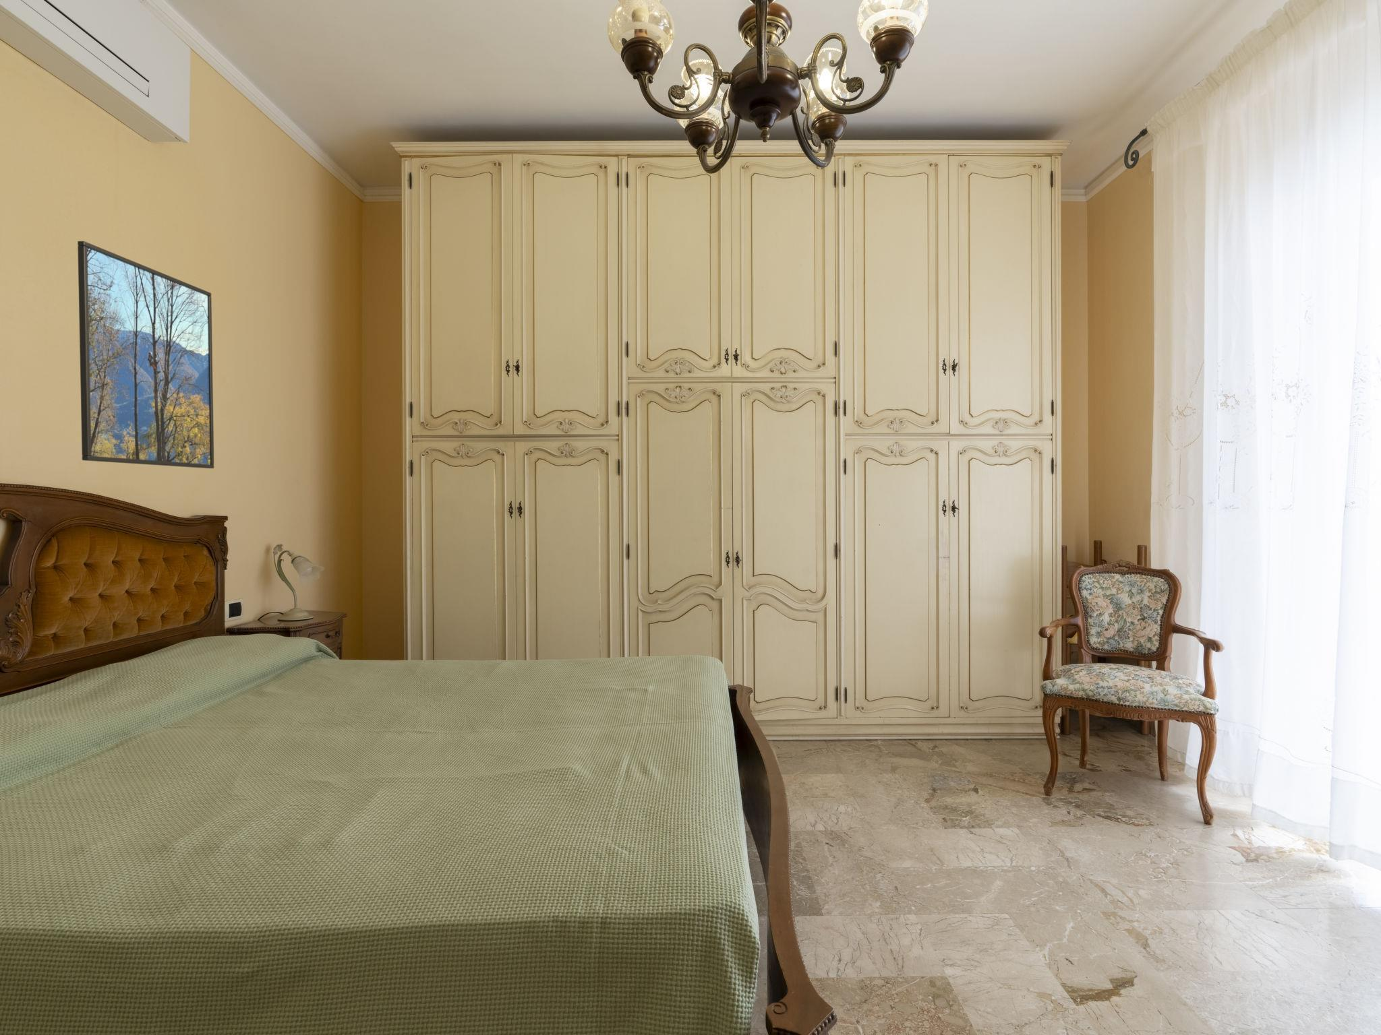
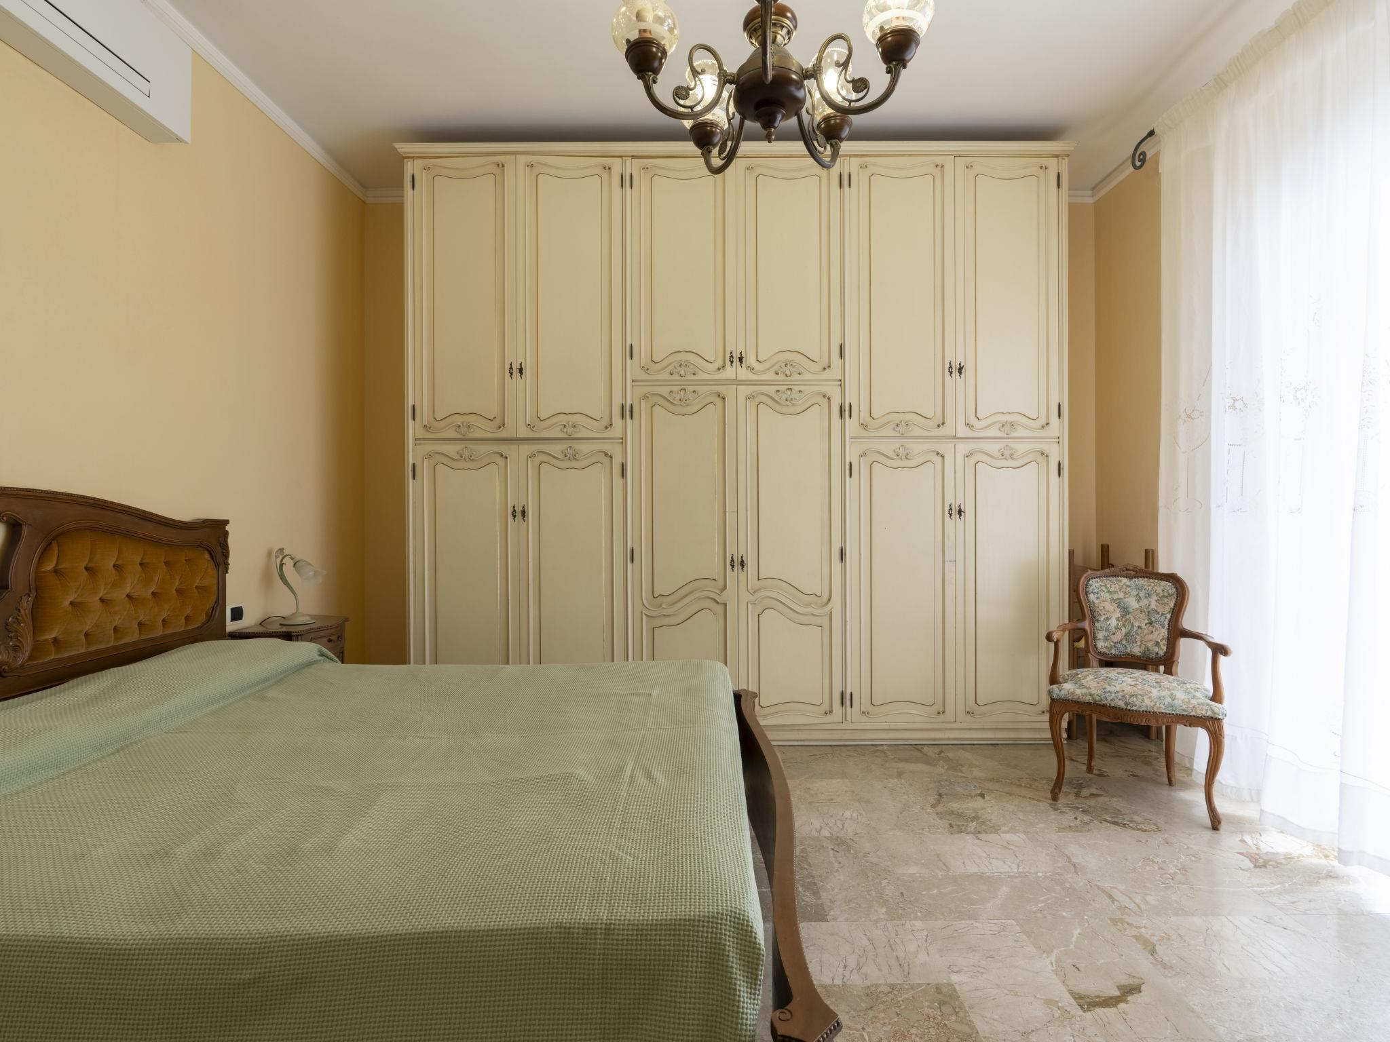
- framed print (153, 367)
